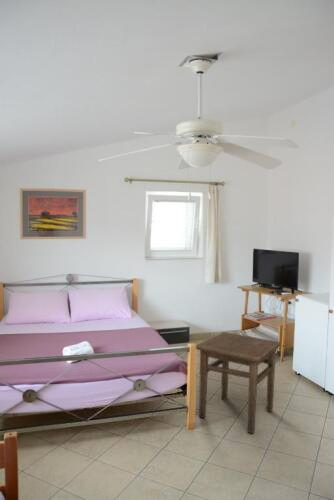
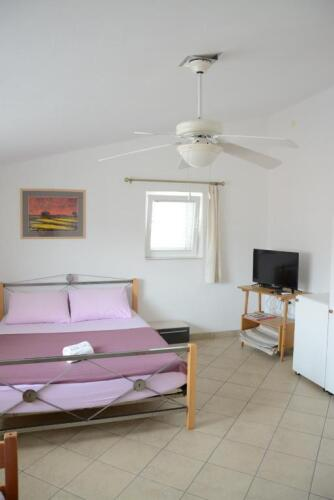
- side table (239, 376)
